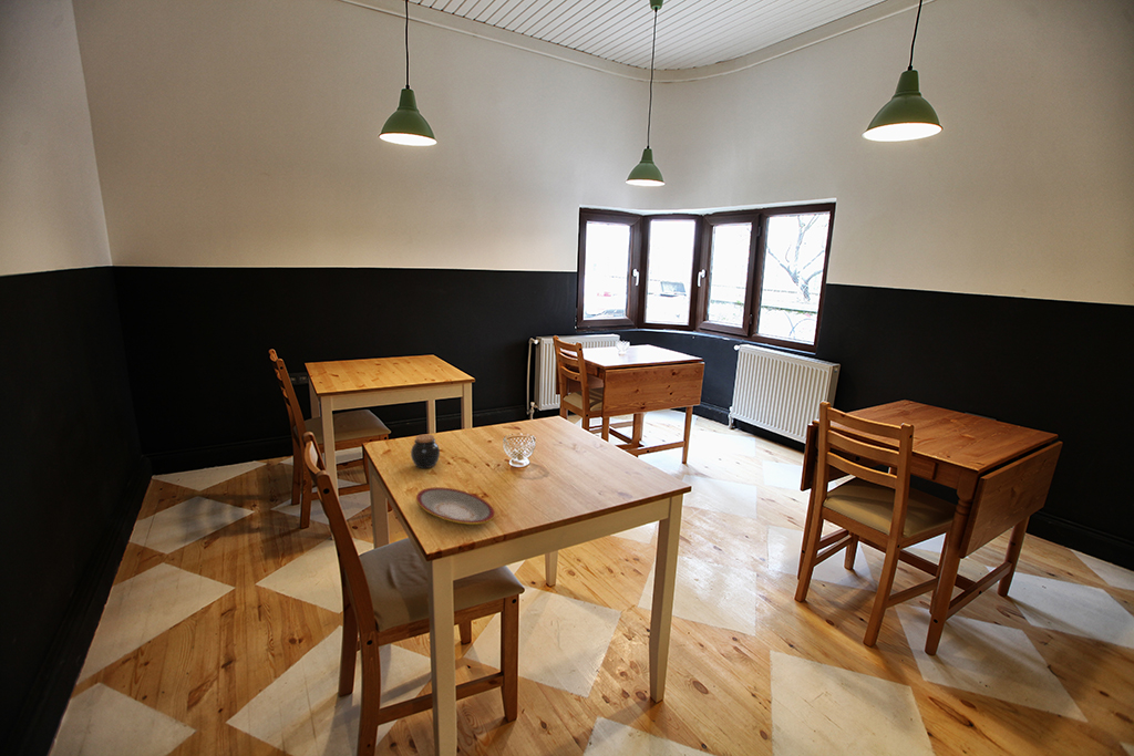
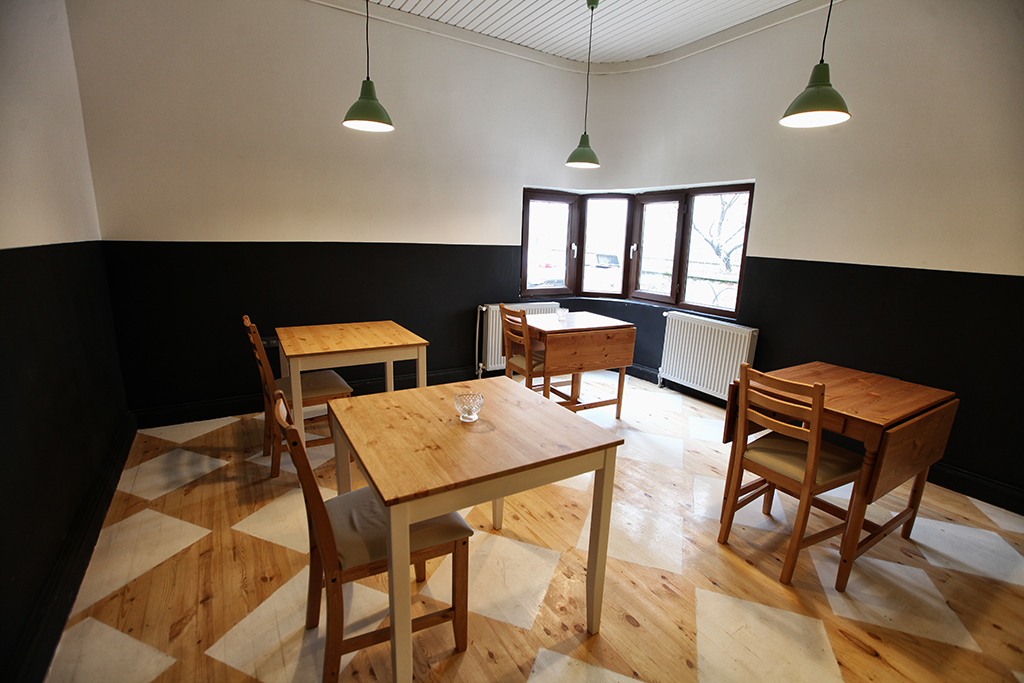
- jar (425, 451)
- plate (454, 507)
